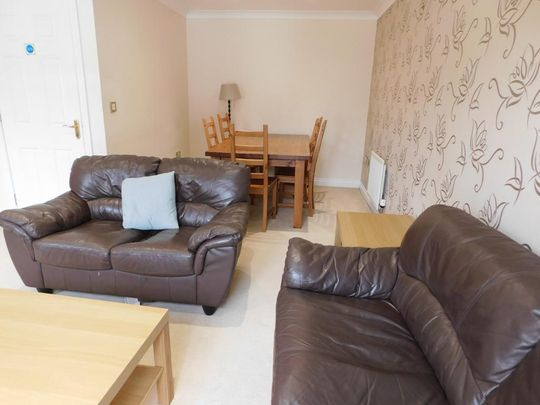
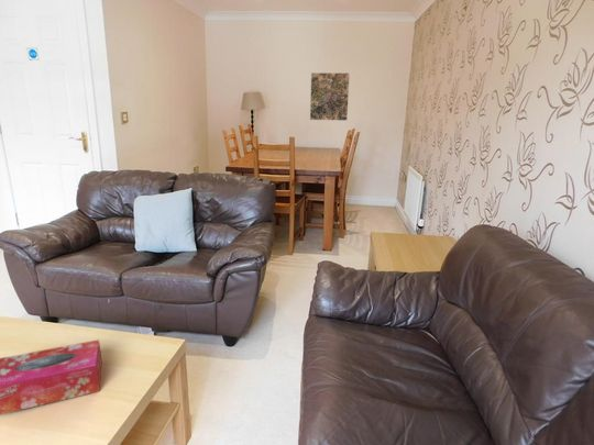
+ tissue box (48, 375)
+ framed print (329, 97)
